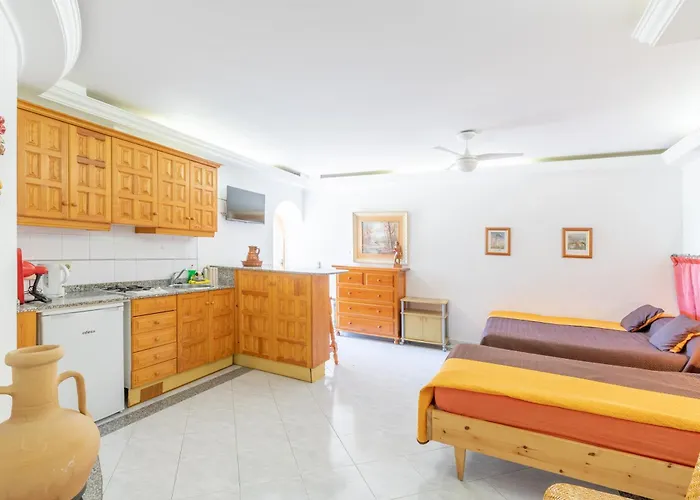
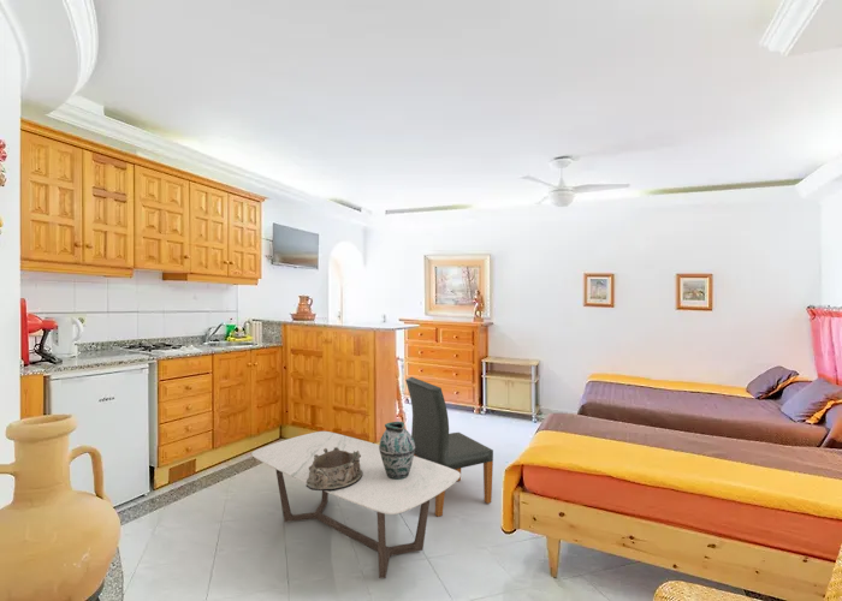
+ coffee table (349, 498)
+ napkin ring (334, 466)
+ vase (397, 448)
+ dining chair (447, 438)
